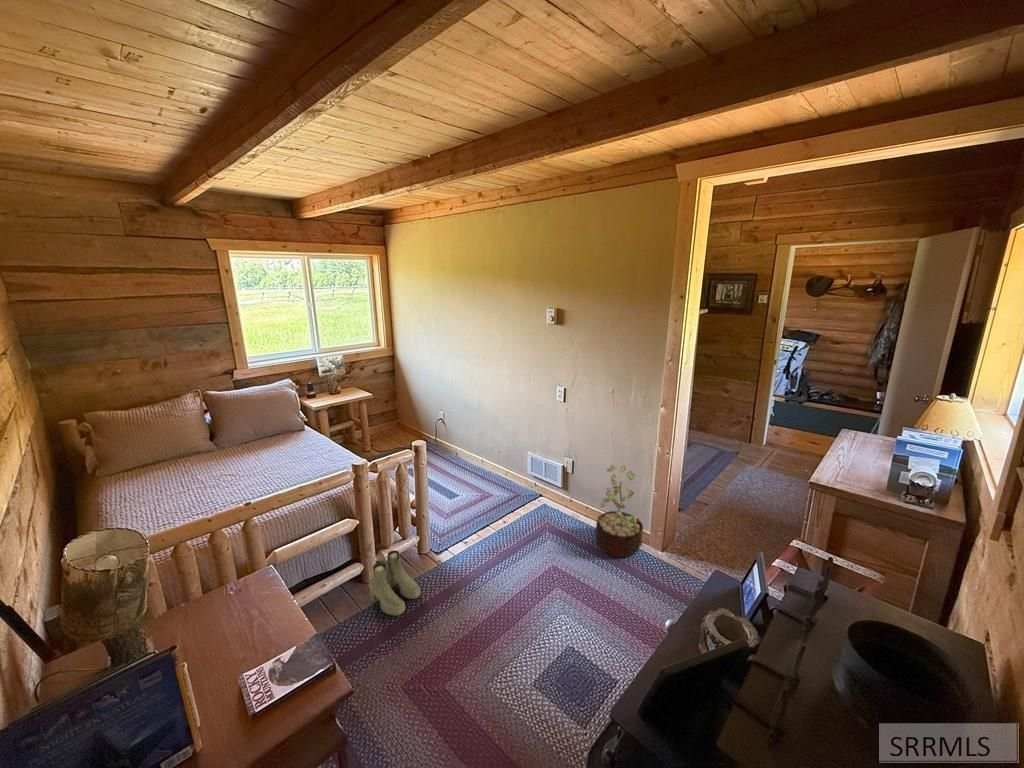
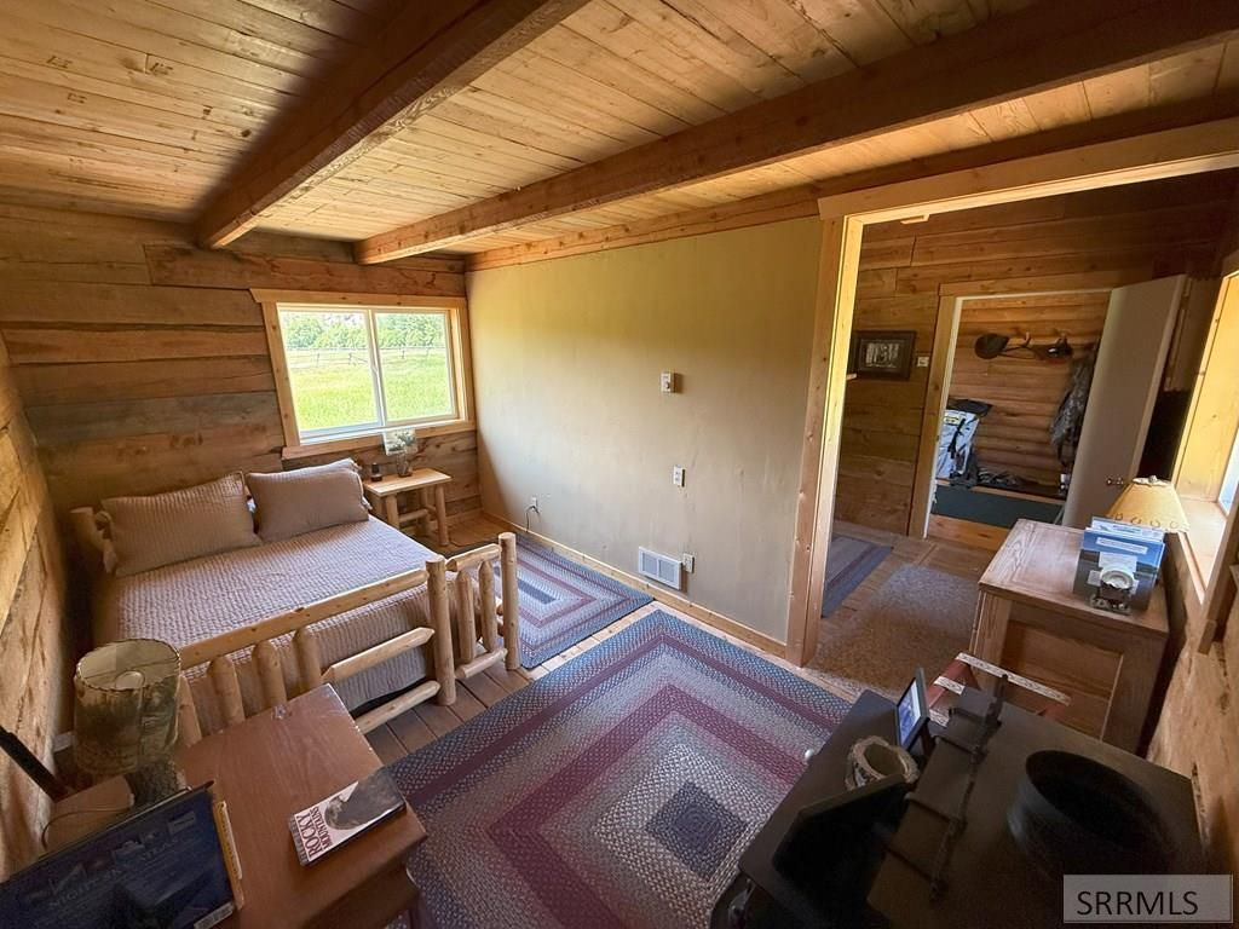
- decorative plant (618, 508)
- boots (394, 580)
